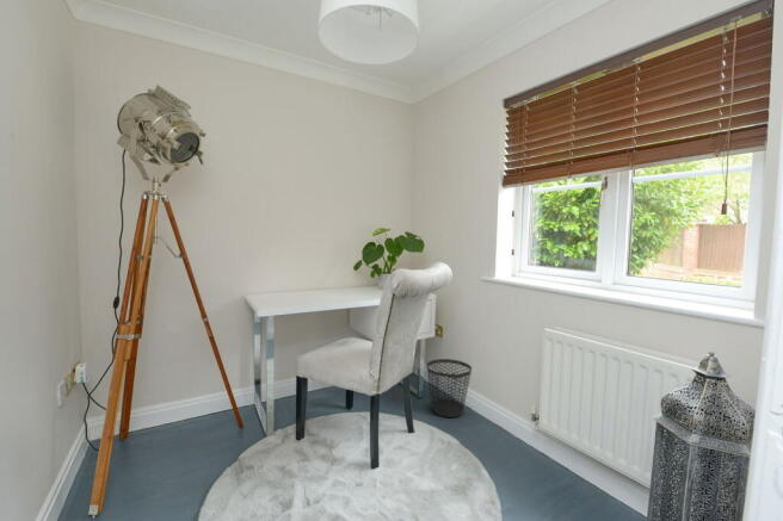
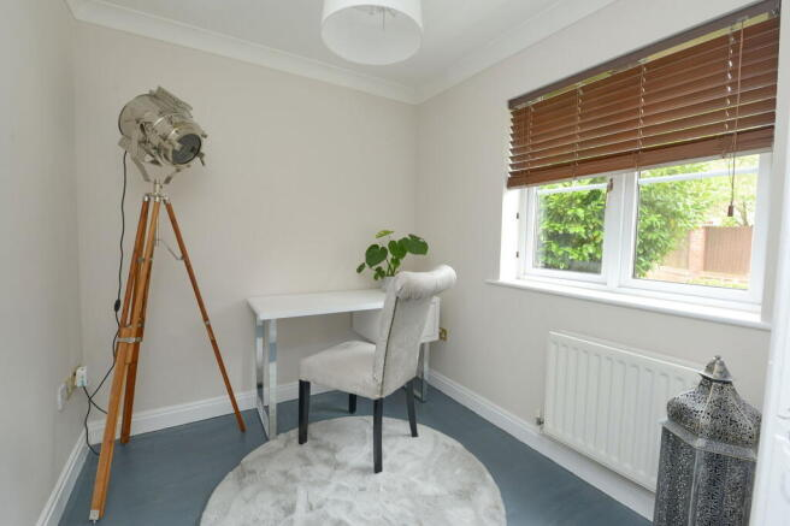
- wastebasket (448, 387)
